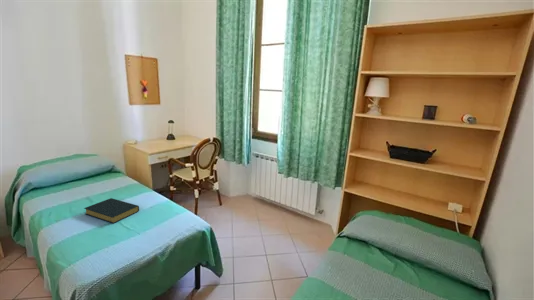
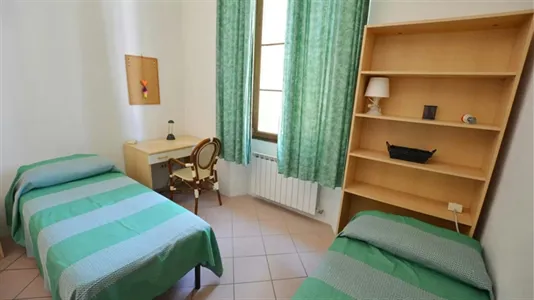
- hardback book (112, 209)
